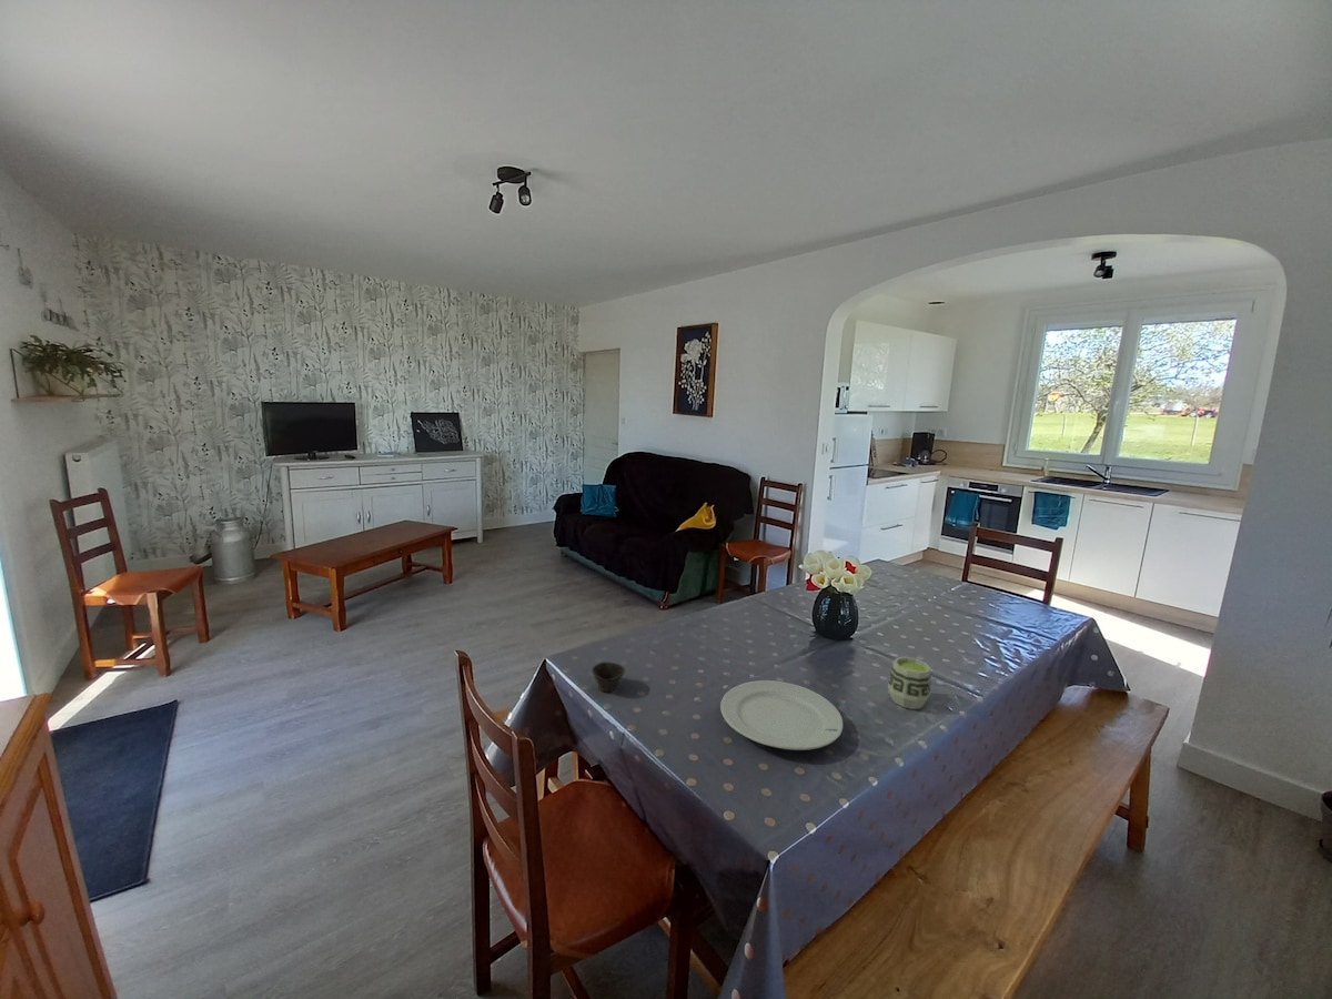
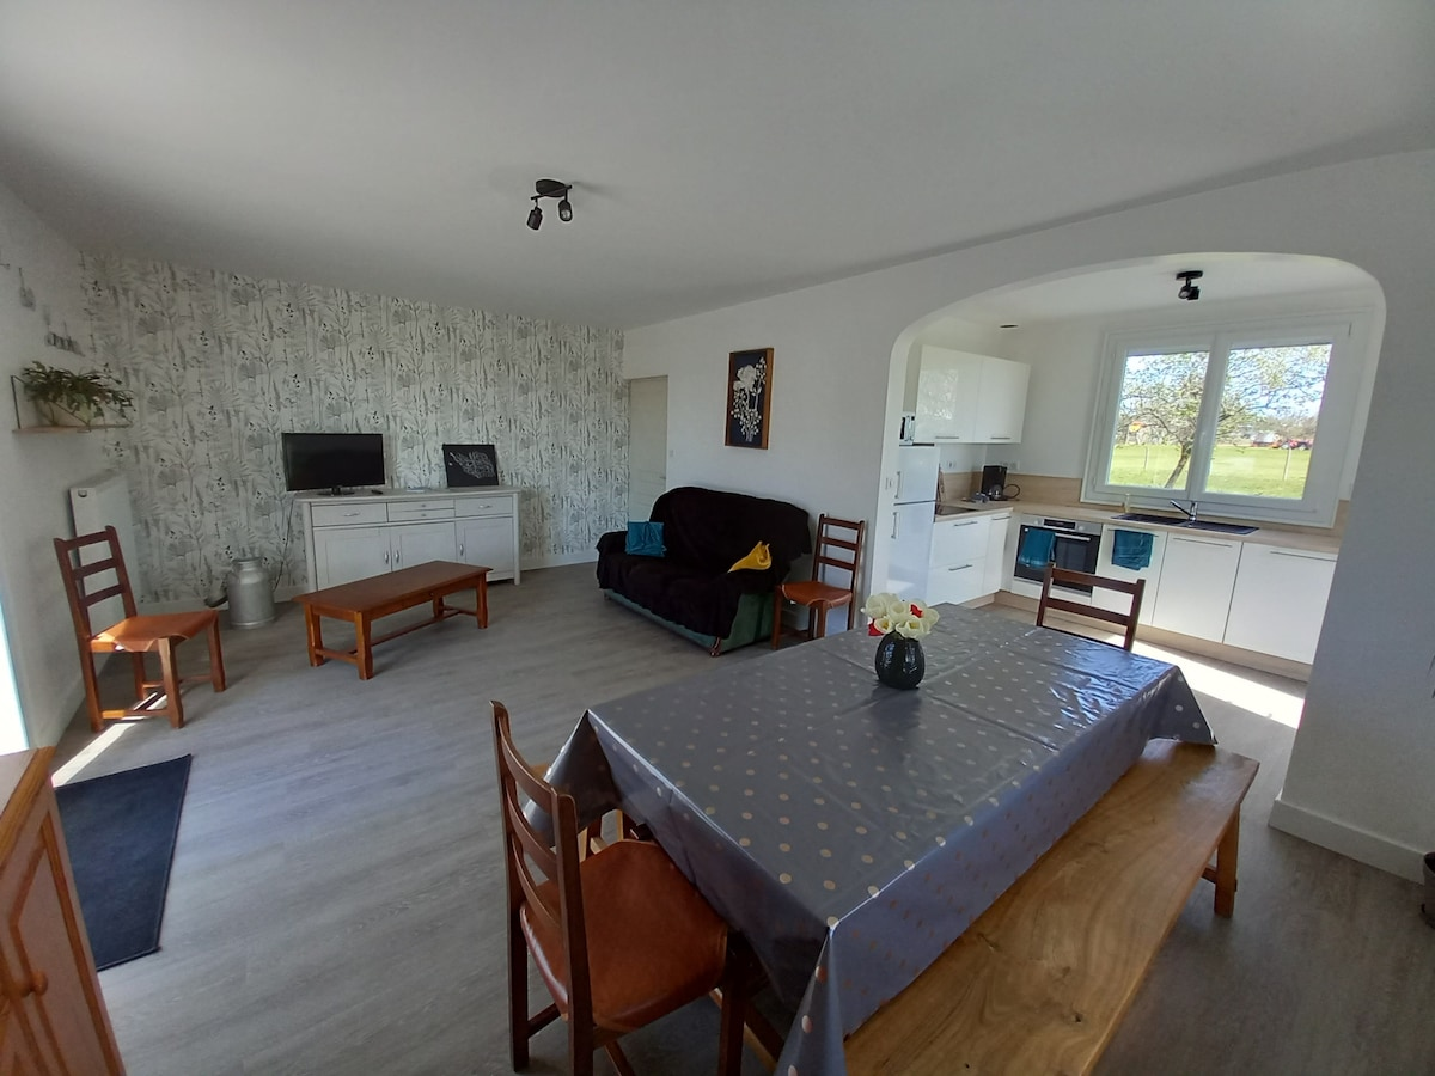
- cup (909, 683)
- chinaware (780, 716)
- cup (607, 677)
